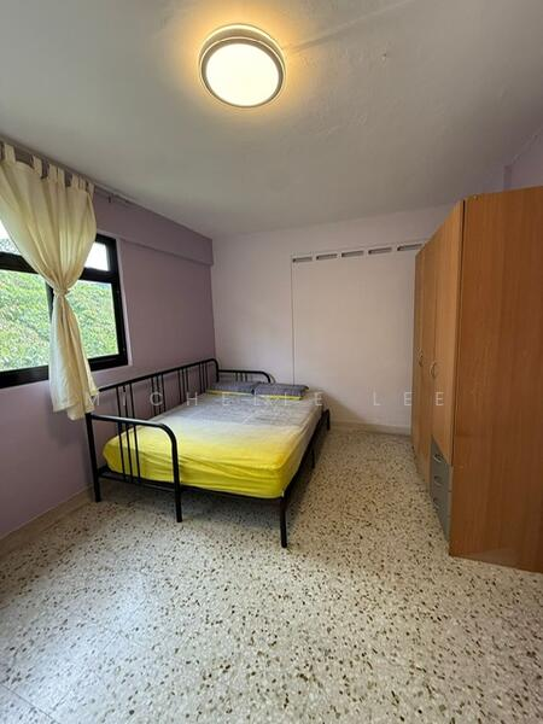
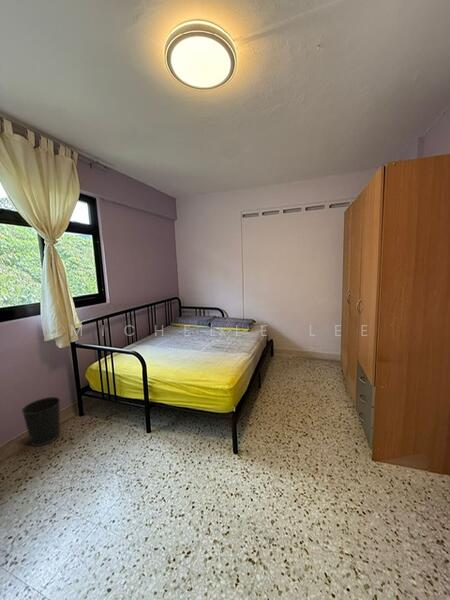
+ wastebasket (43, 421)
